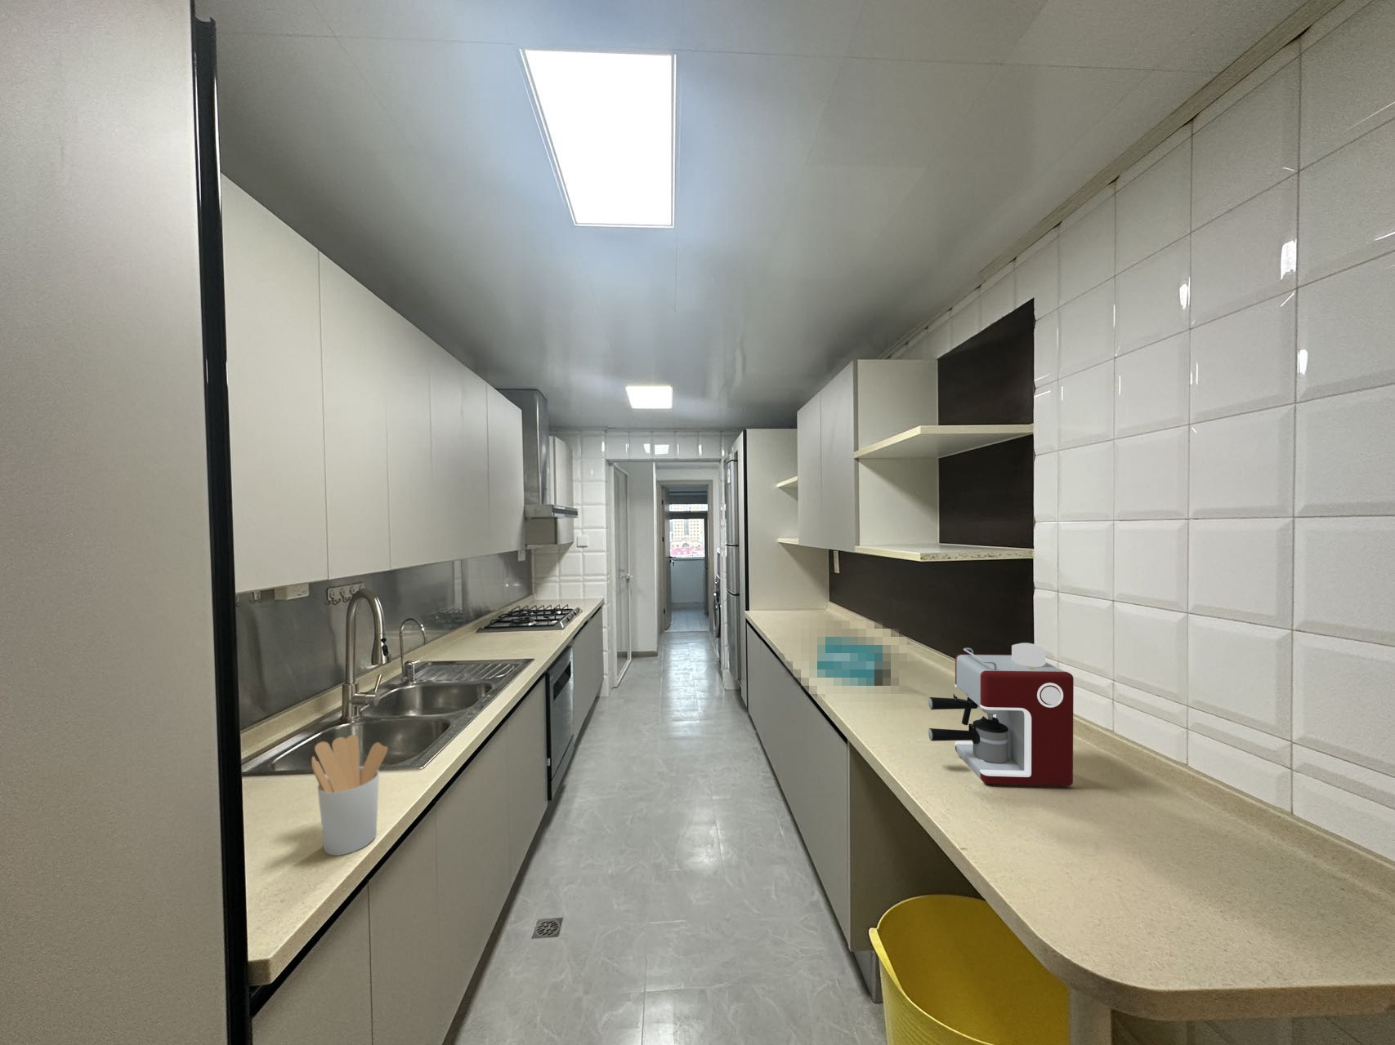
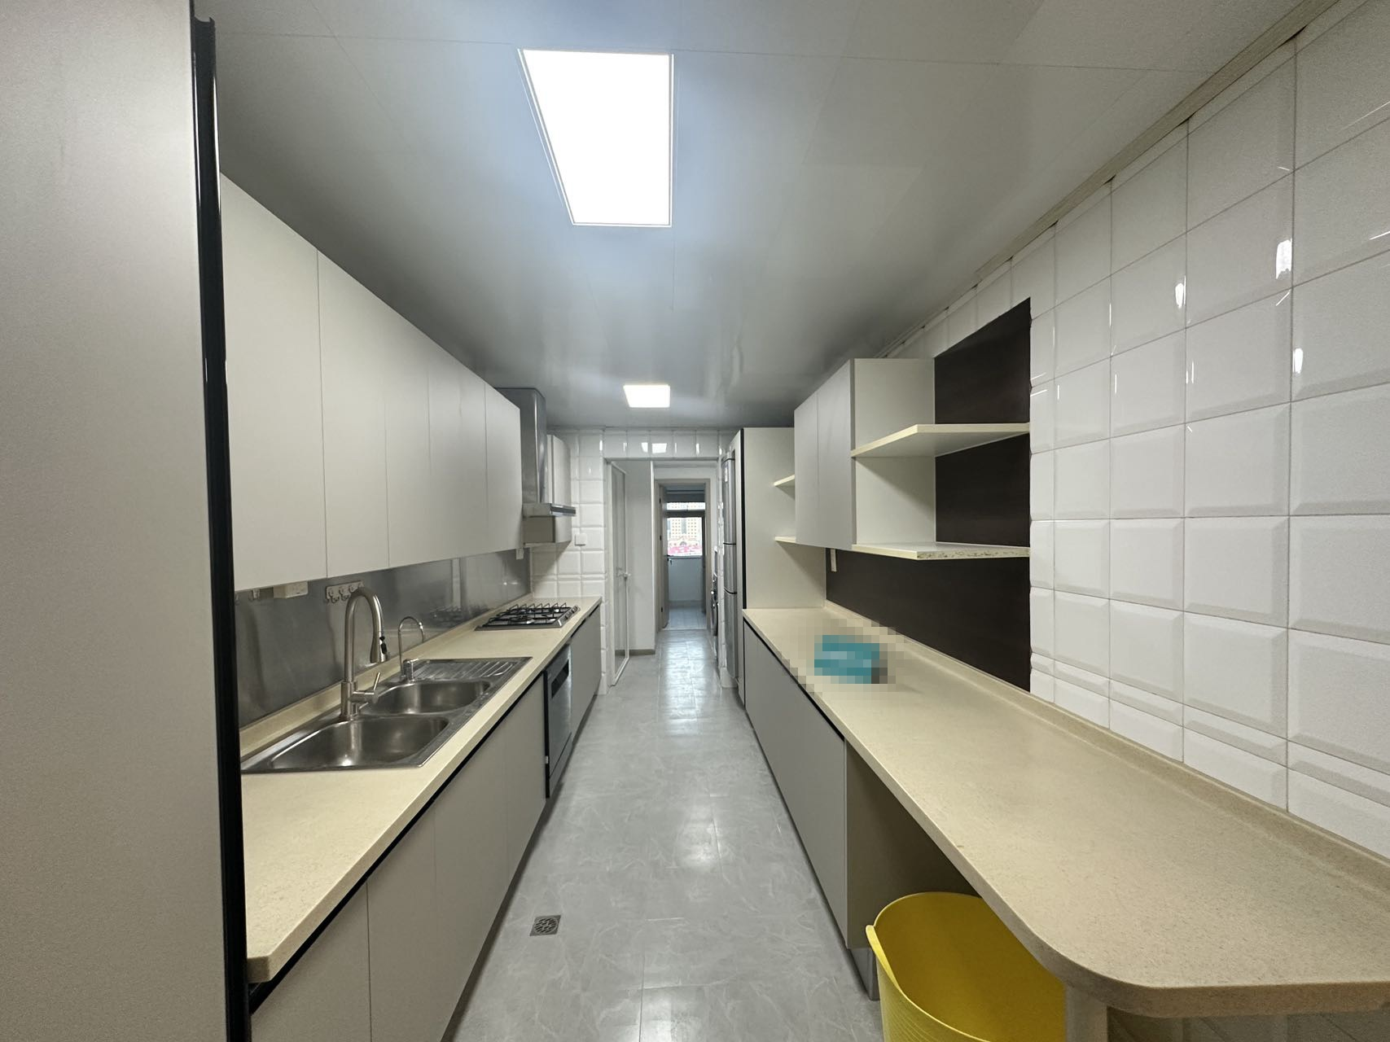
- utensil holder (345, 789)
- coffee maker (991, 706)
